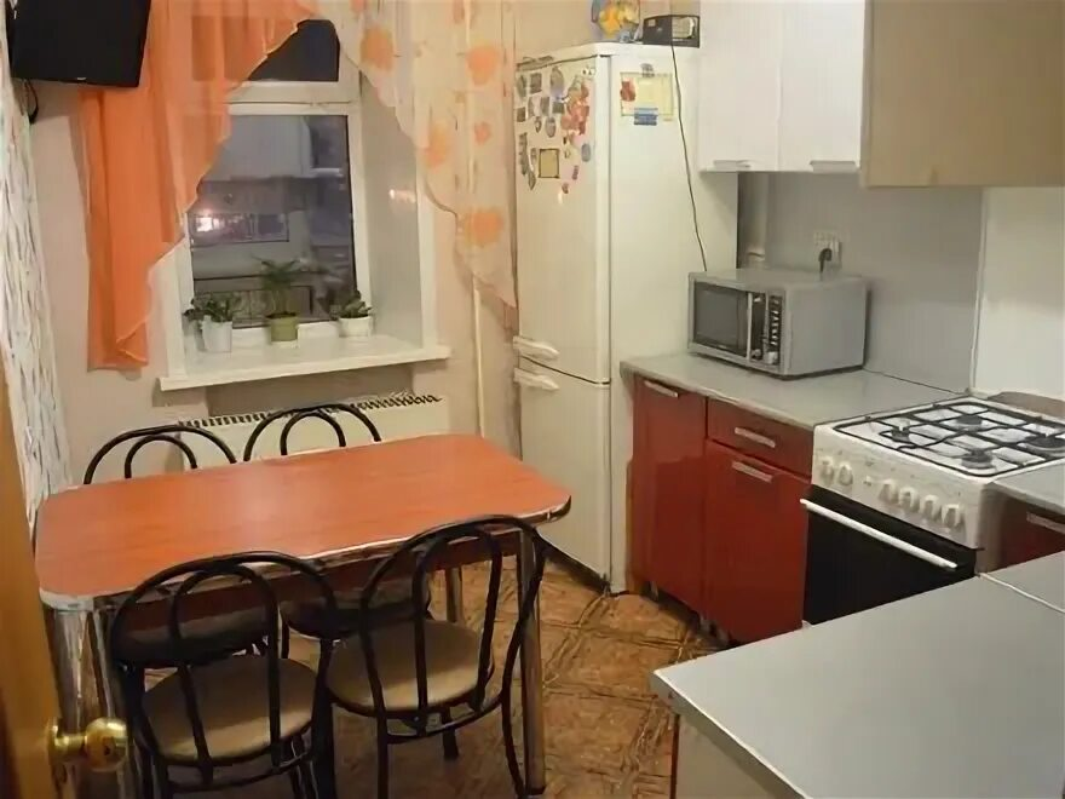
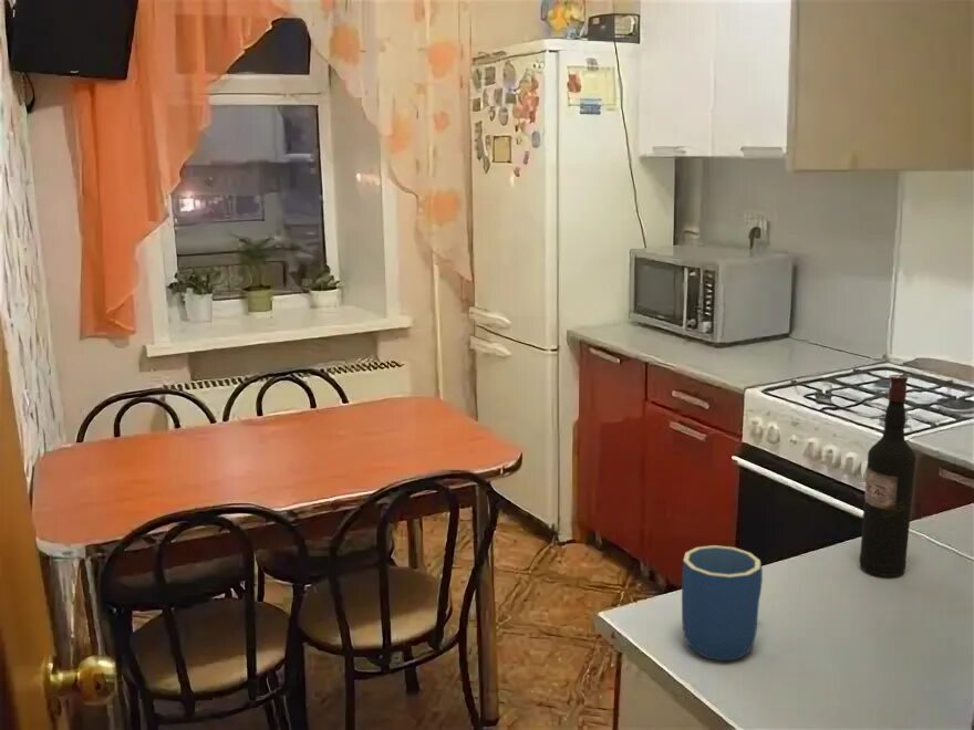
+ mug (725, 599)
+ wine bottle (890, 474)
